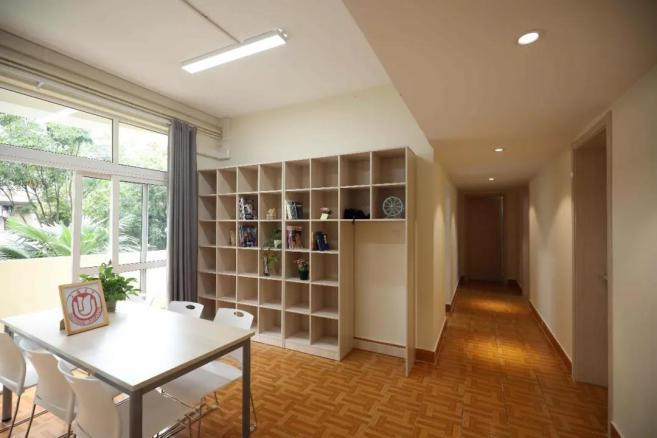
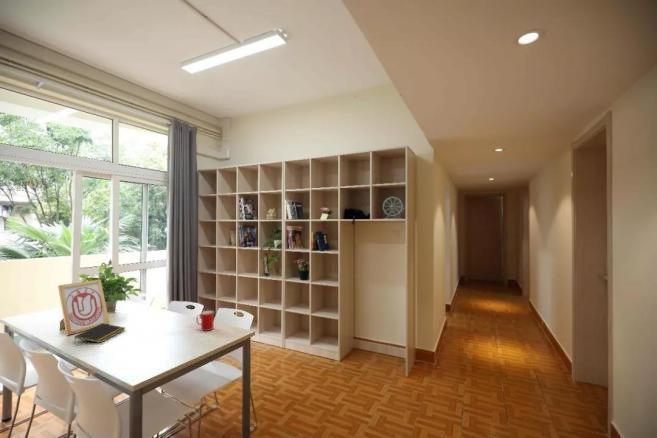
+ cup (205, 320)
+ notepad (101, 332)
